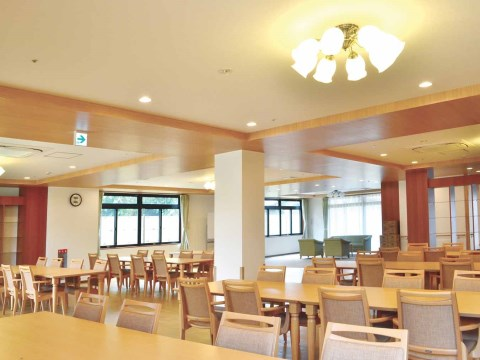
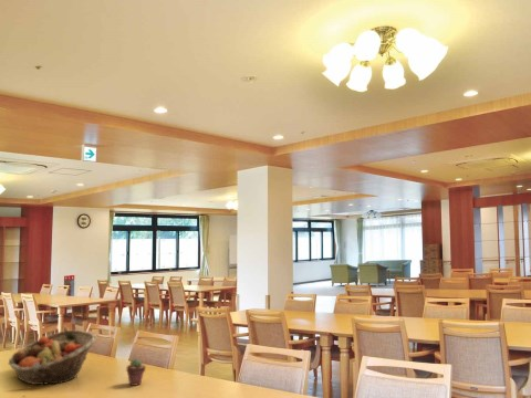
+ fruit basket (53, 355)
+ potted succulent (135, 370)
